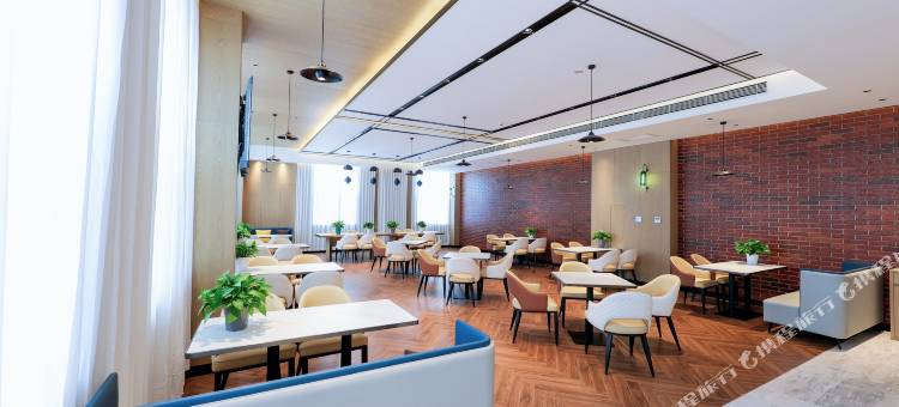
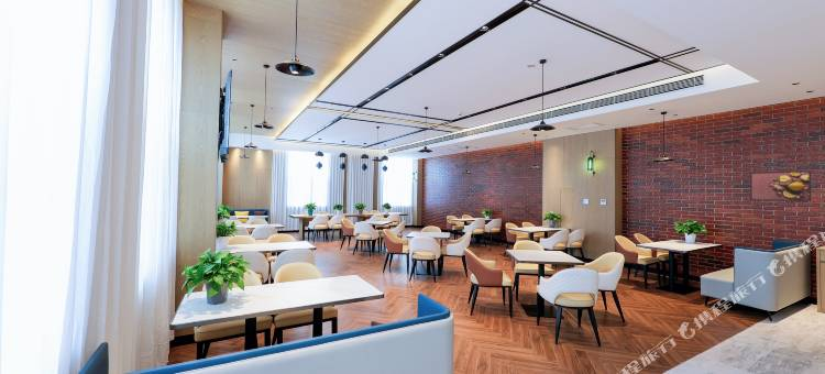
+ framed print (779, 186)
